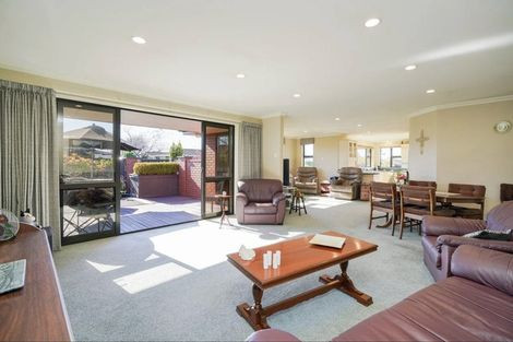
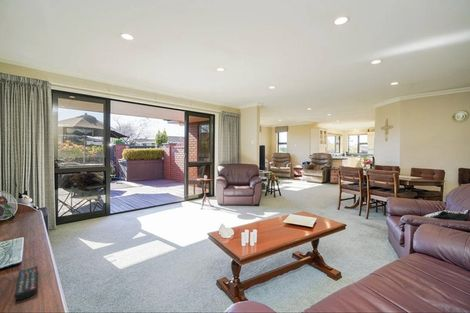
+ remote control (27, 281)
